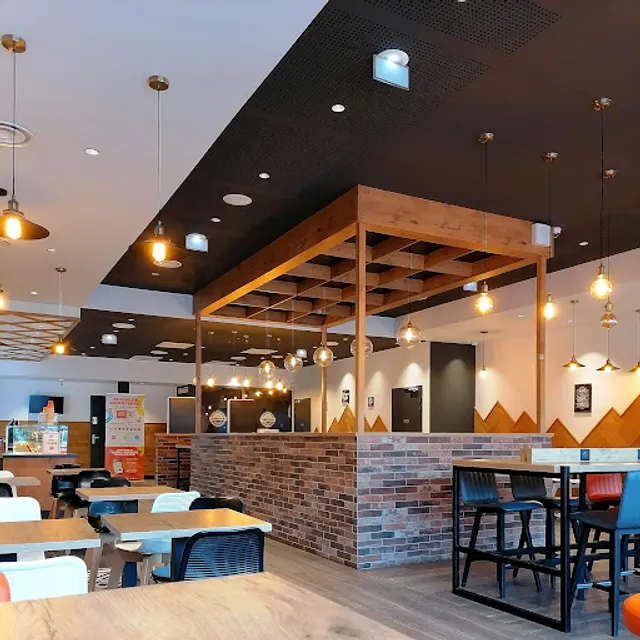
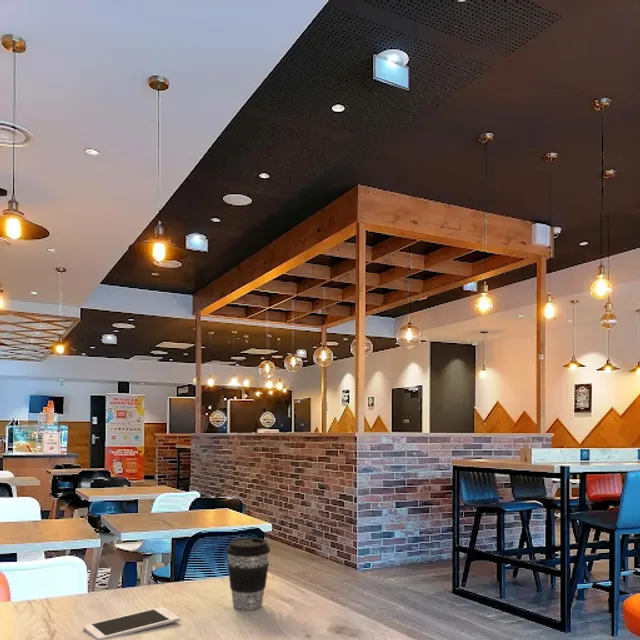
+ coffee cup (247, 573)
+ cell phone (132, 623)
